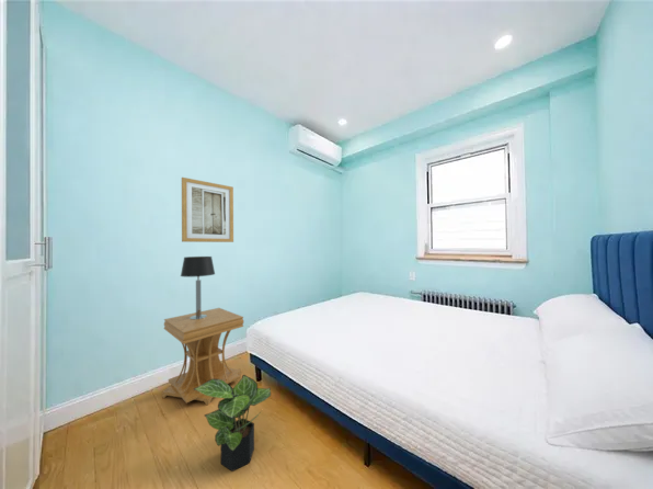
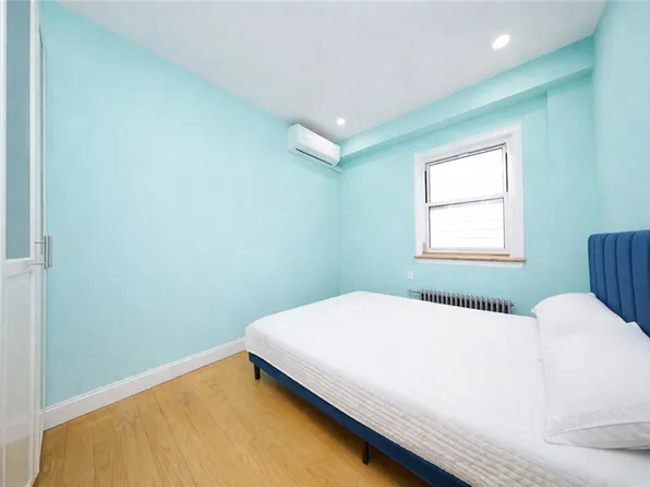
- wall art (209, 212)
- side table (204, 351)
- potted plant (234, 416)
- table lamp (198, 286)
